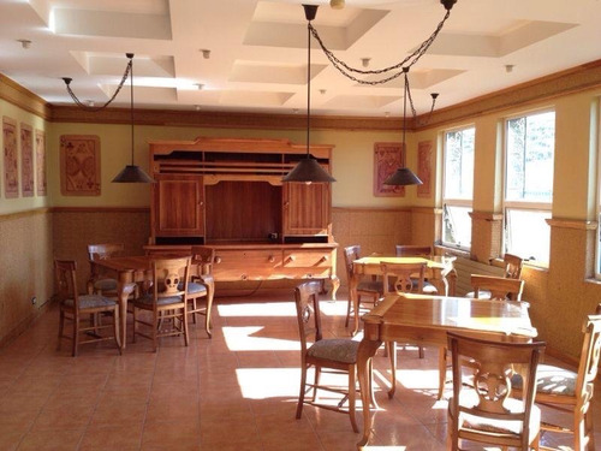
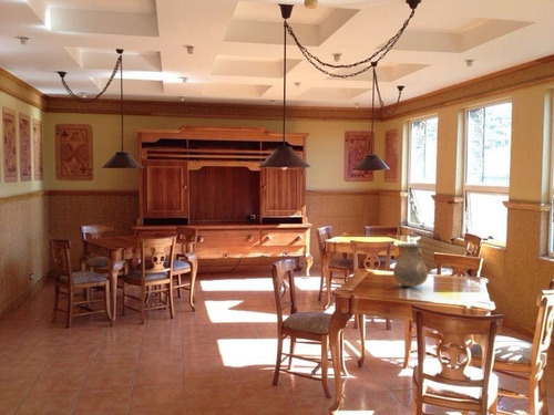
+ vase (410, 264)
